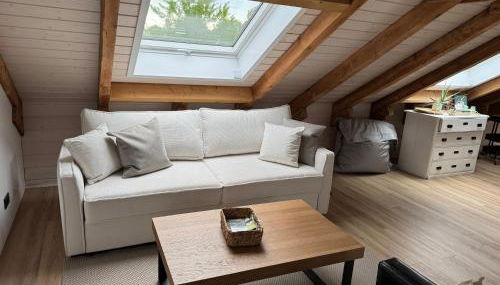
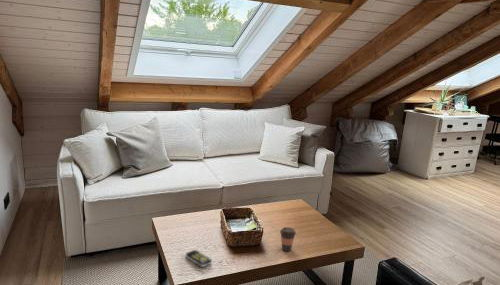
+ remote control (198, 257)
+ coffee cup (287, 239)
